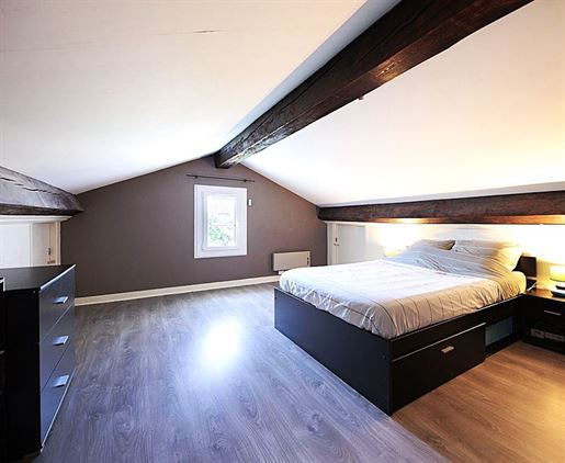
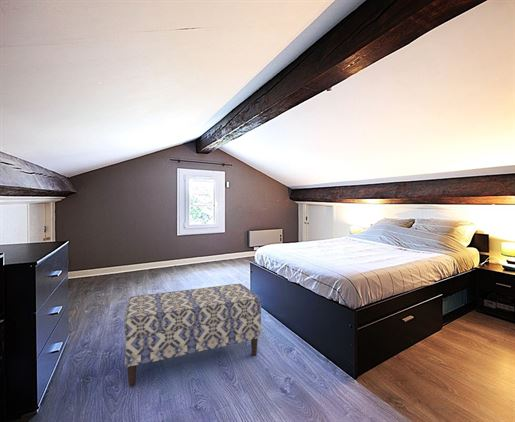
+ bench (194, 326)
